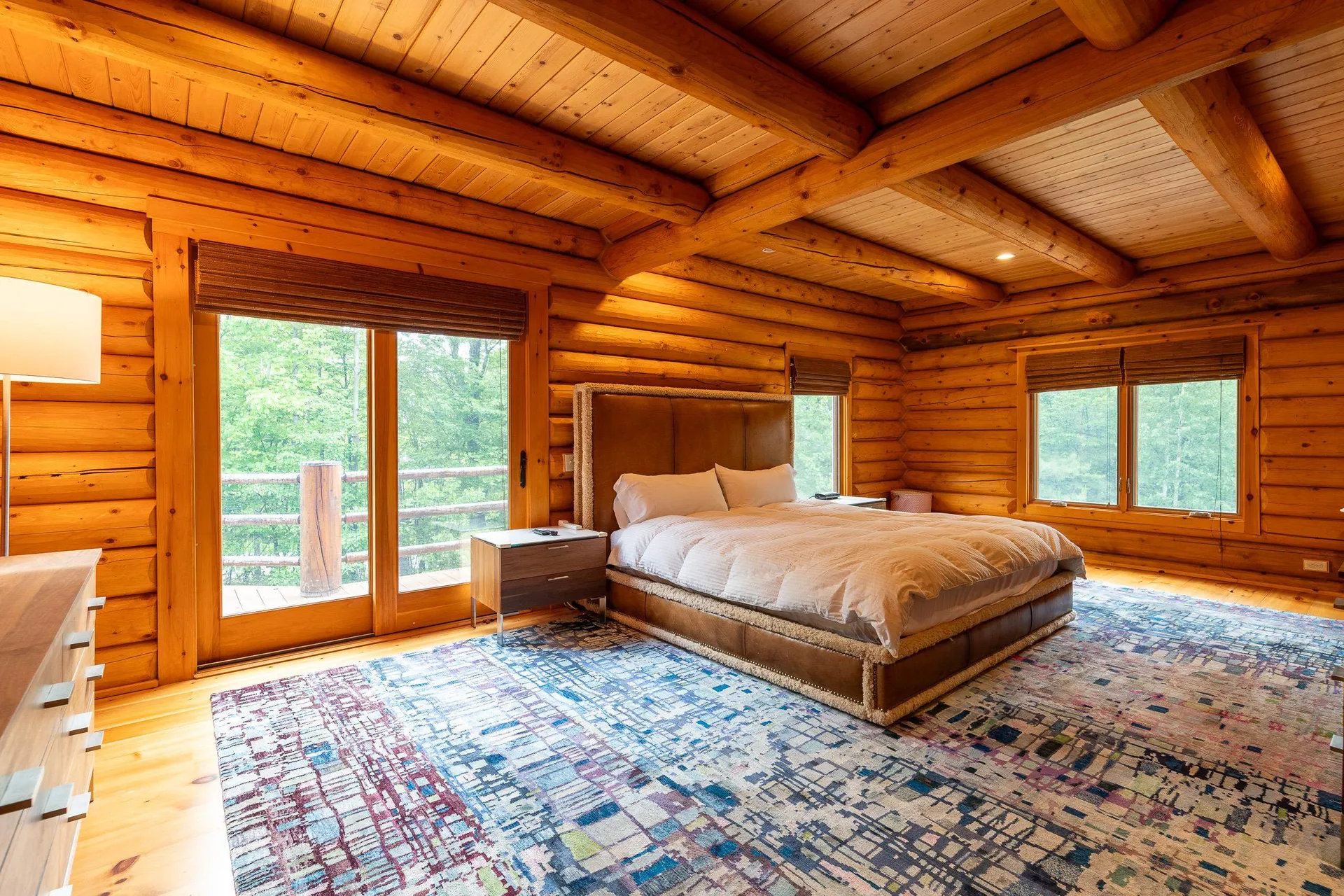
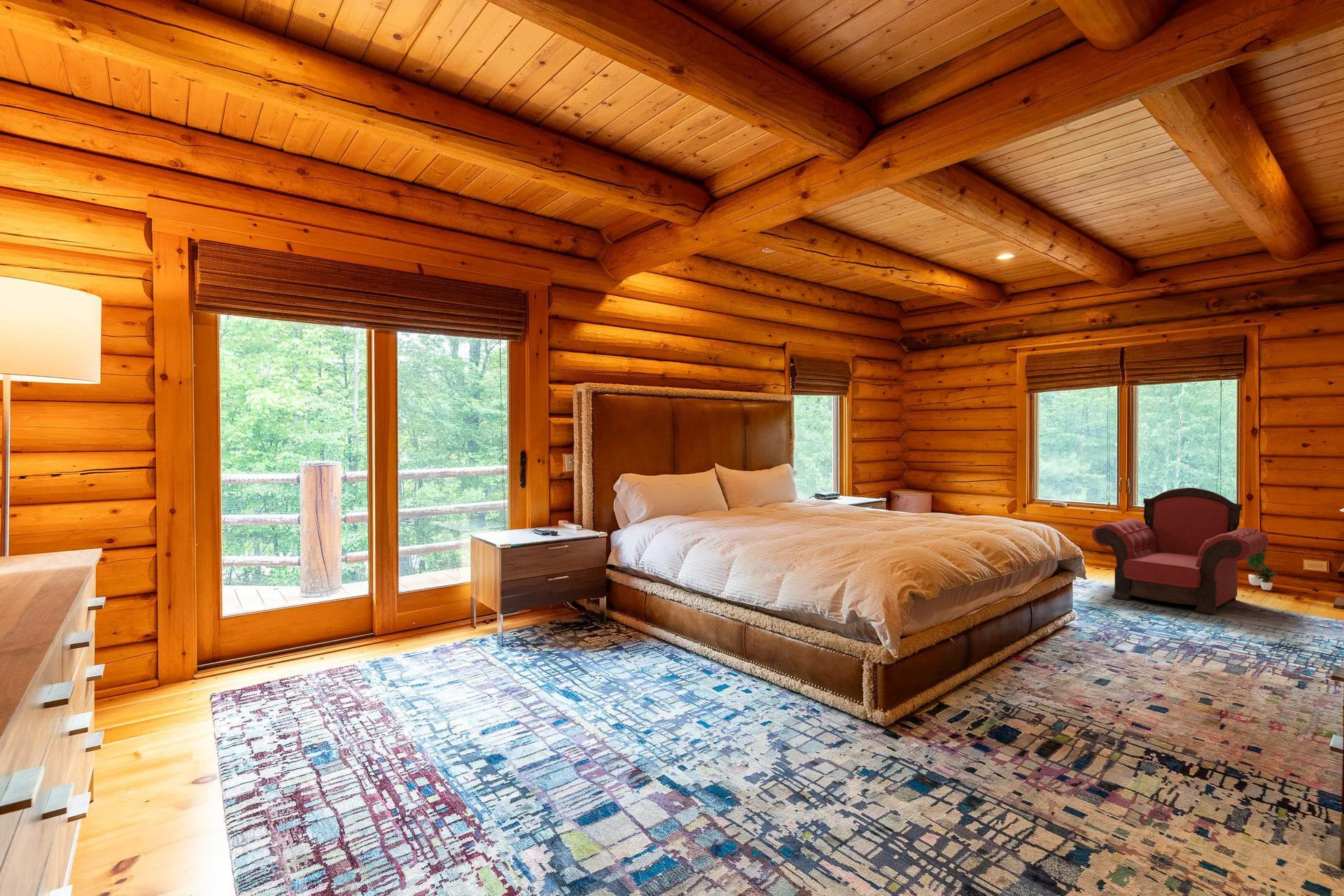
+ armchair (1176, 544)
+ potted plant (1259, 564)
